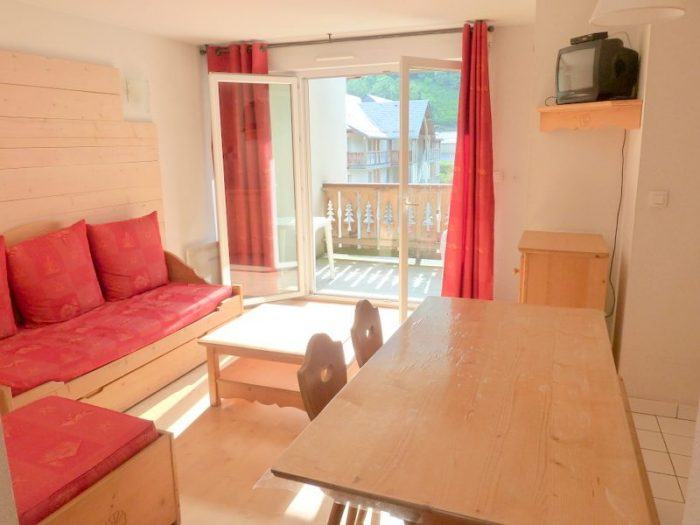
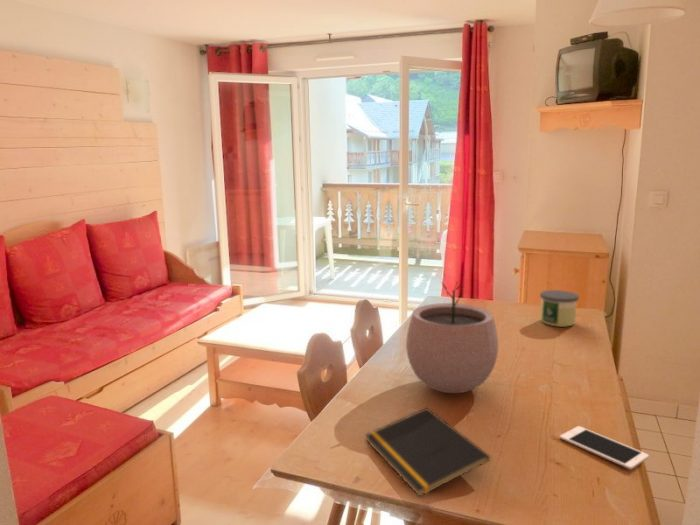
+ cell phone (602, 446)
+ candle (558, 308)
+ notepad (423, 447)
+ plant pot (451, 334)
